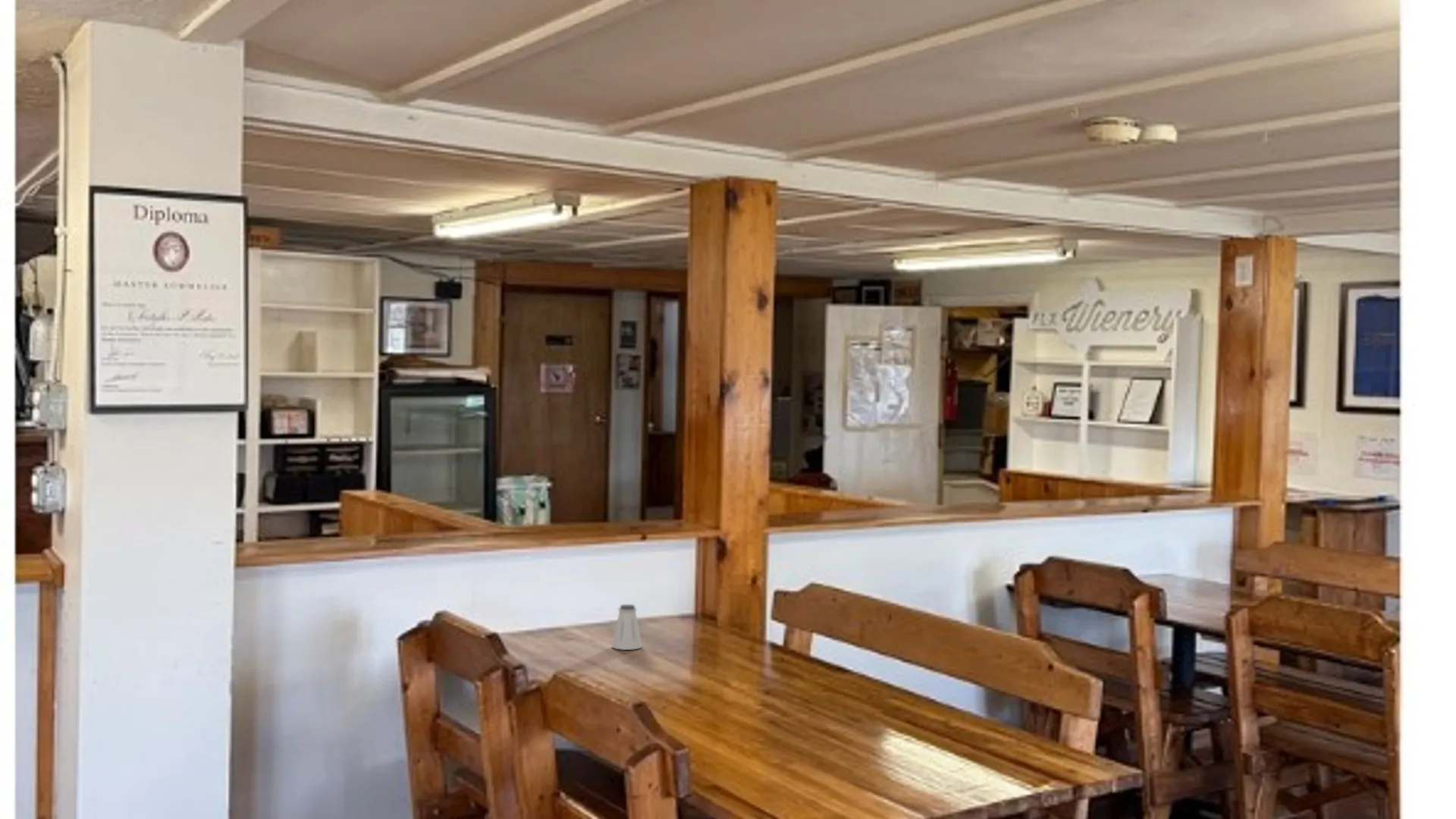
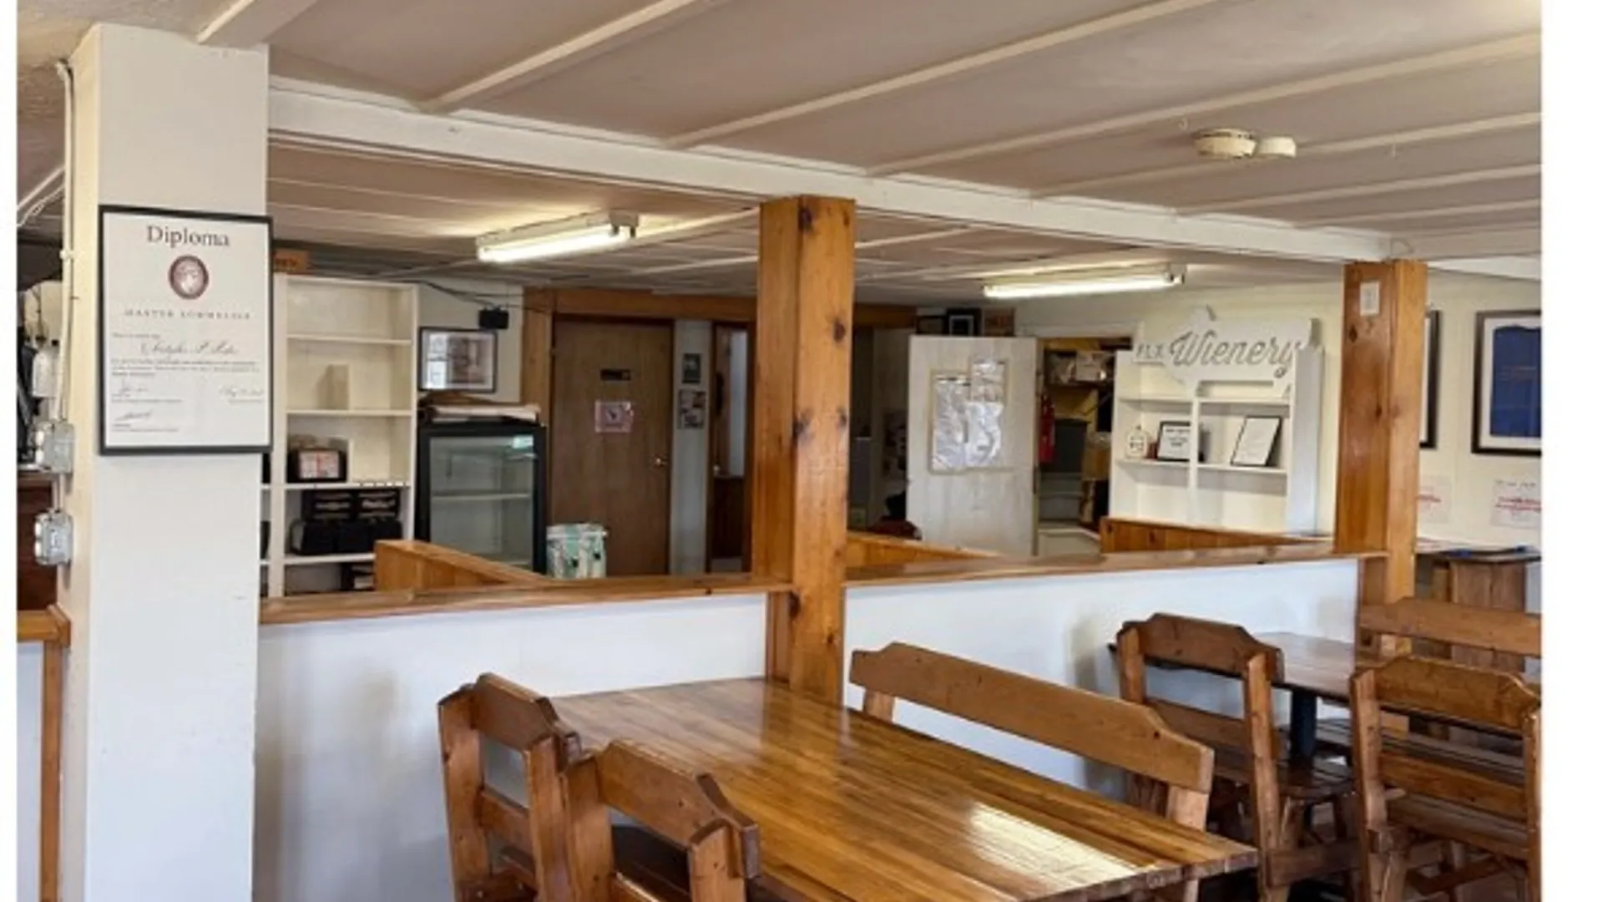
- saltshaker (627, 626)
